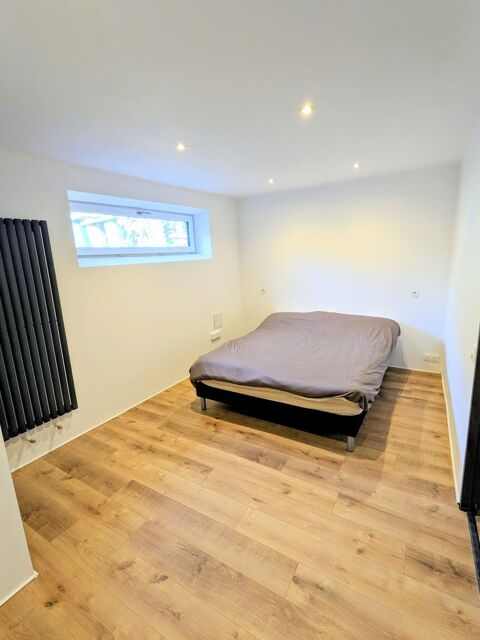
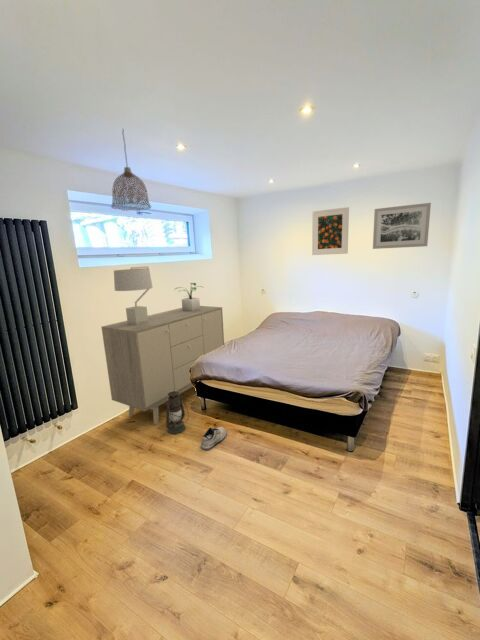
+ table lamp (138, 298)
+ pendant lamp (127, 169)
+ potted plant (191, 296)
+ sideboard (174, 358)
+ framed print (329, 232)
+ shoe (213, 433)
+ lantern (175, 411)
+ wall art (400, 227)
